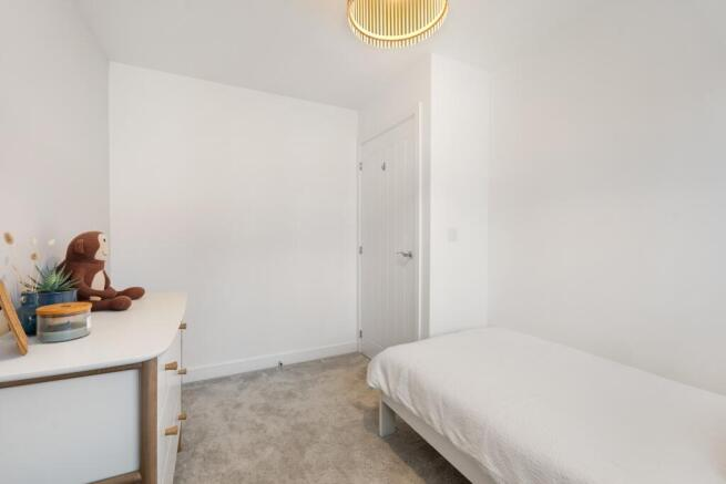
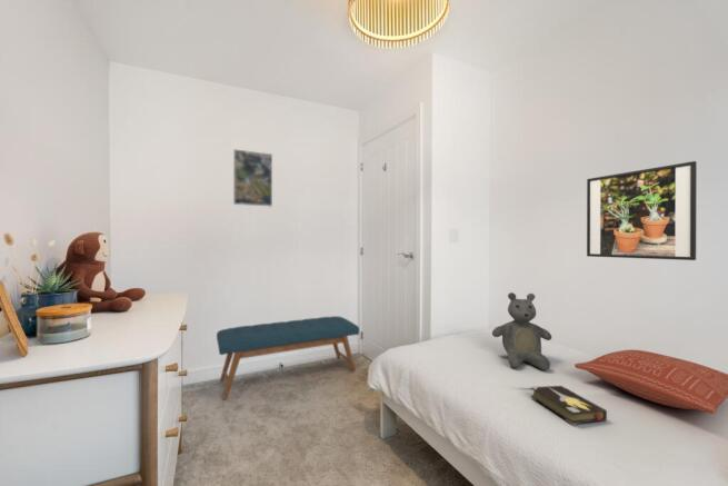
+ bench (290, 349)
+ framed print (635, 215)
+ pillow (658, 375)
+ teddy bear (523, 328)
+ hardback book (566, 401)
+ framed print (252, 178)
